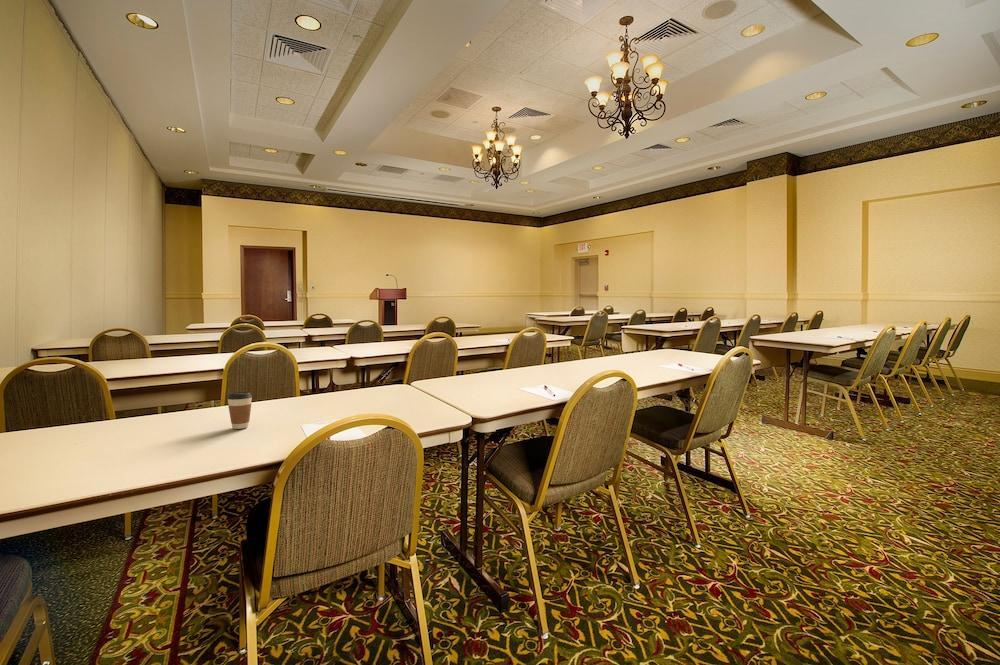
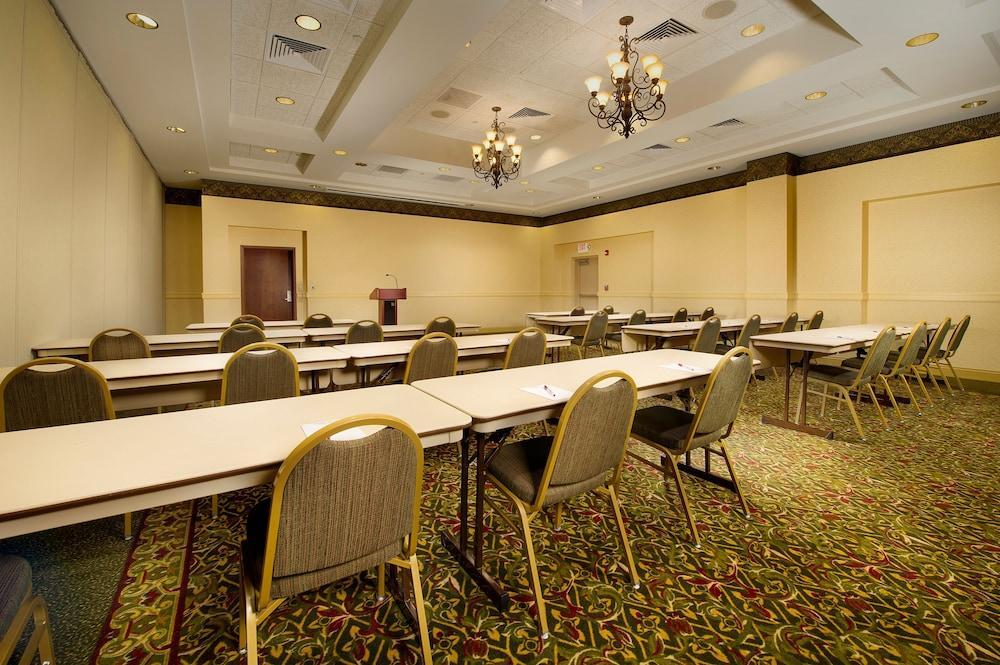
- coffee cup (240, 410)
